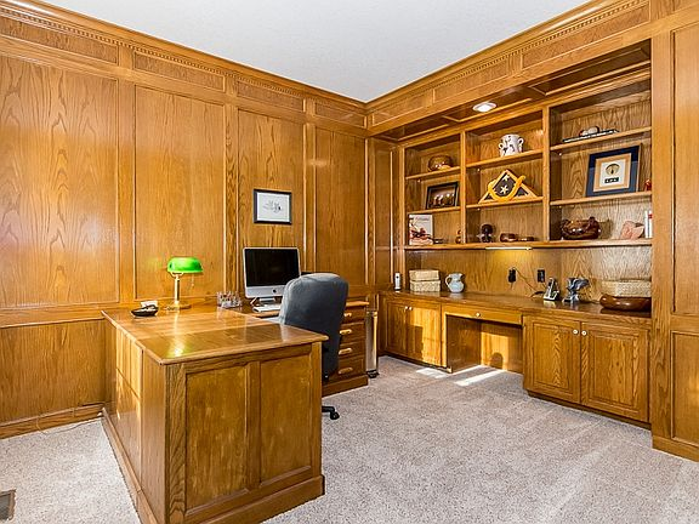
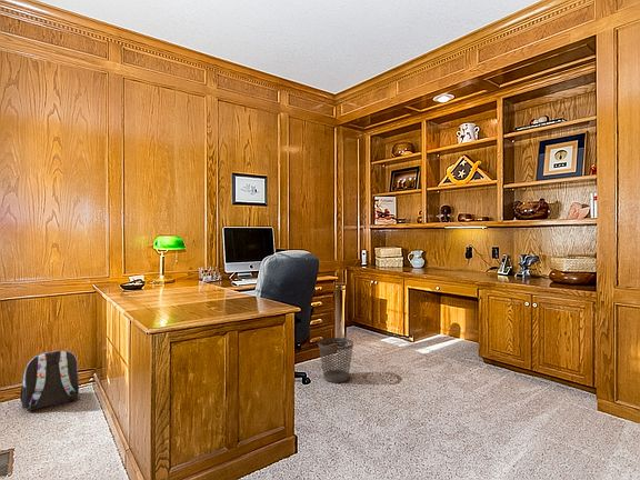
+ wastebasket (336, 360)
+ backpack (50, 376)
